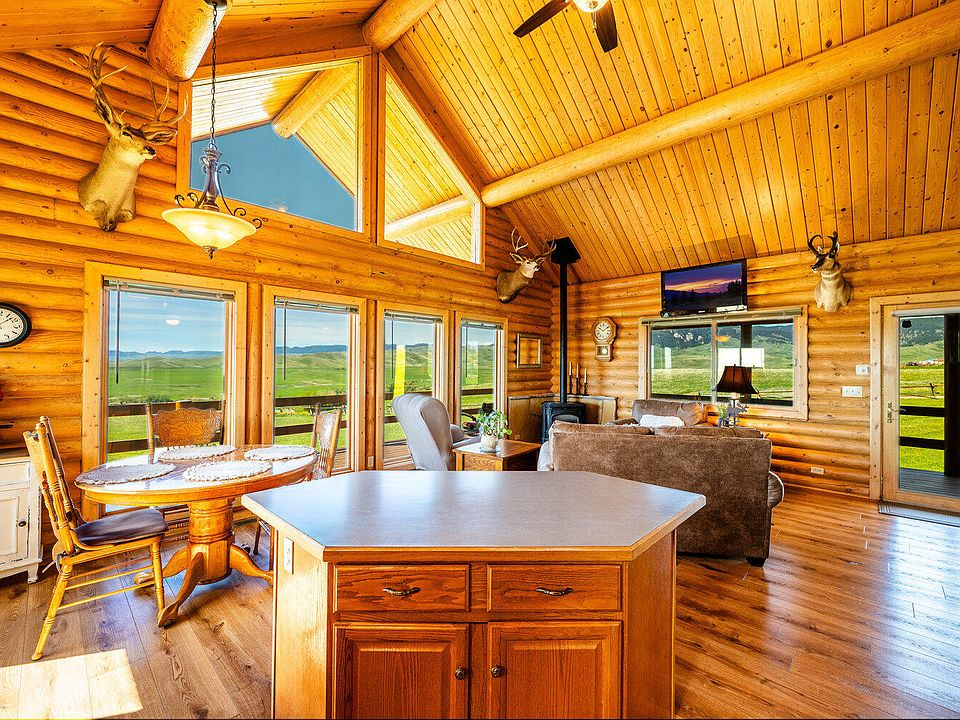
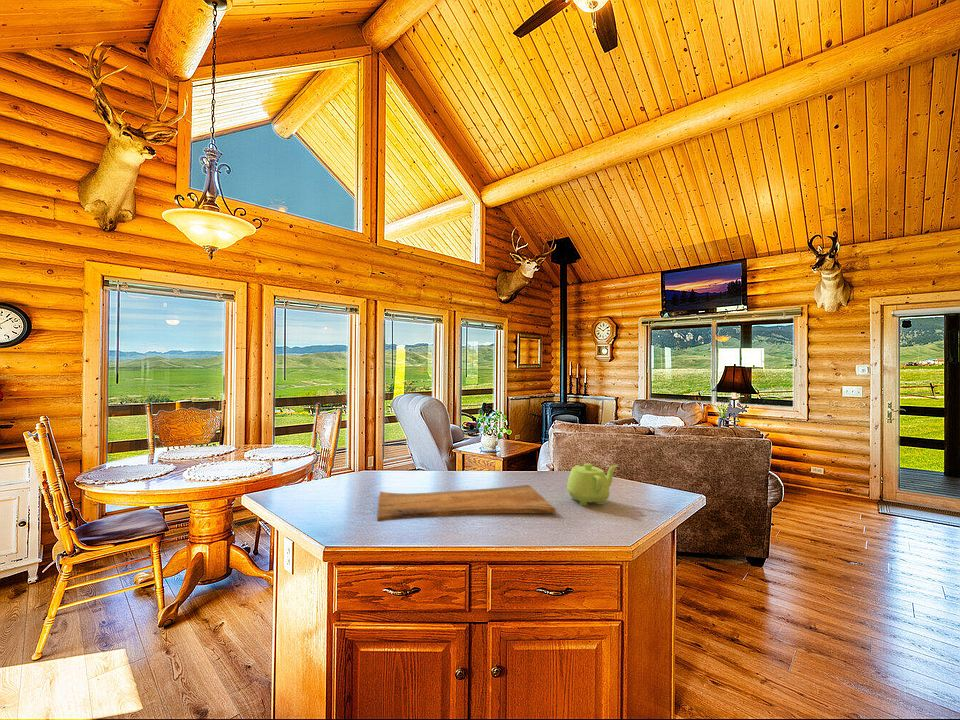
+ cutting board (462, 501)
+ teapot (594, 482)
